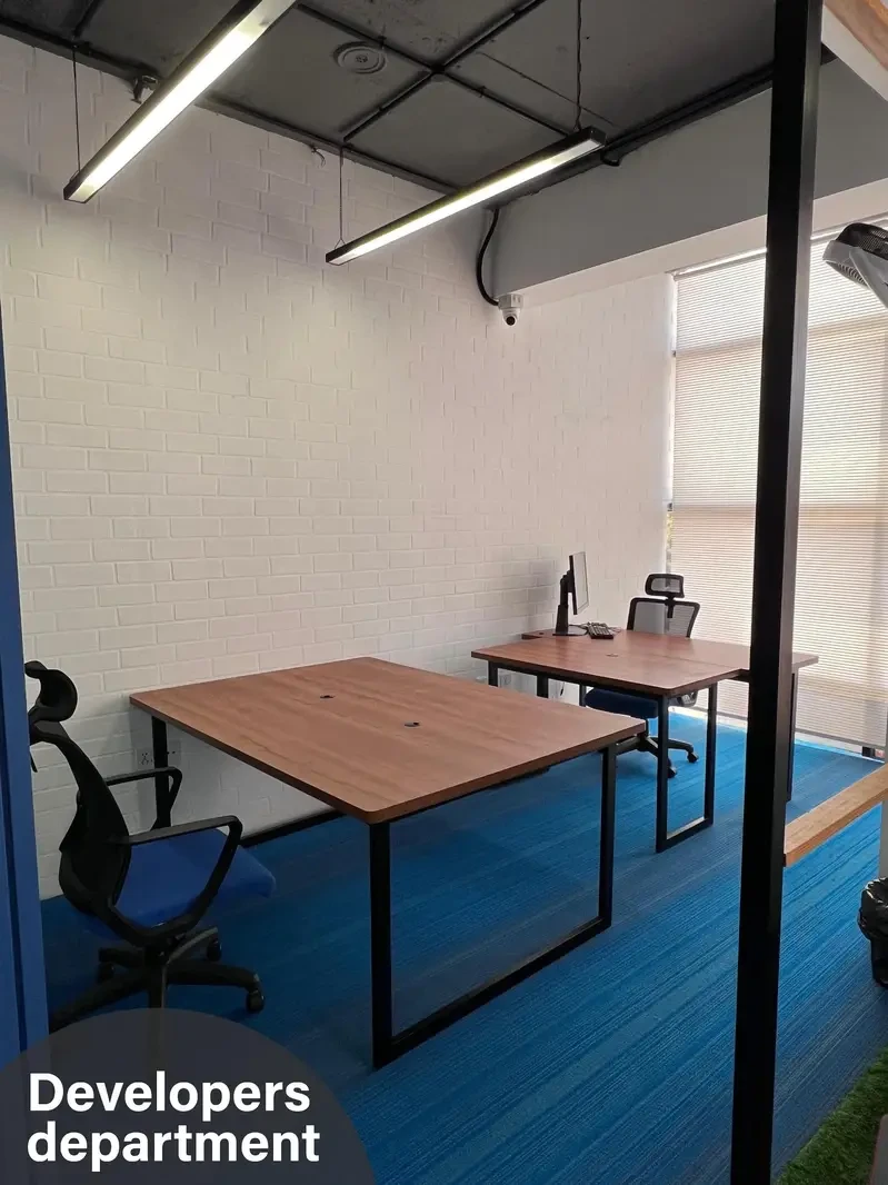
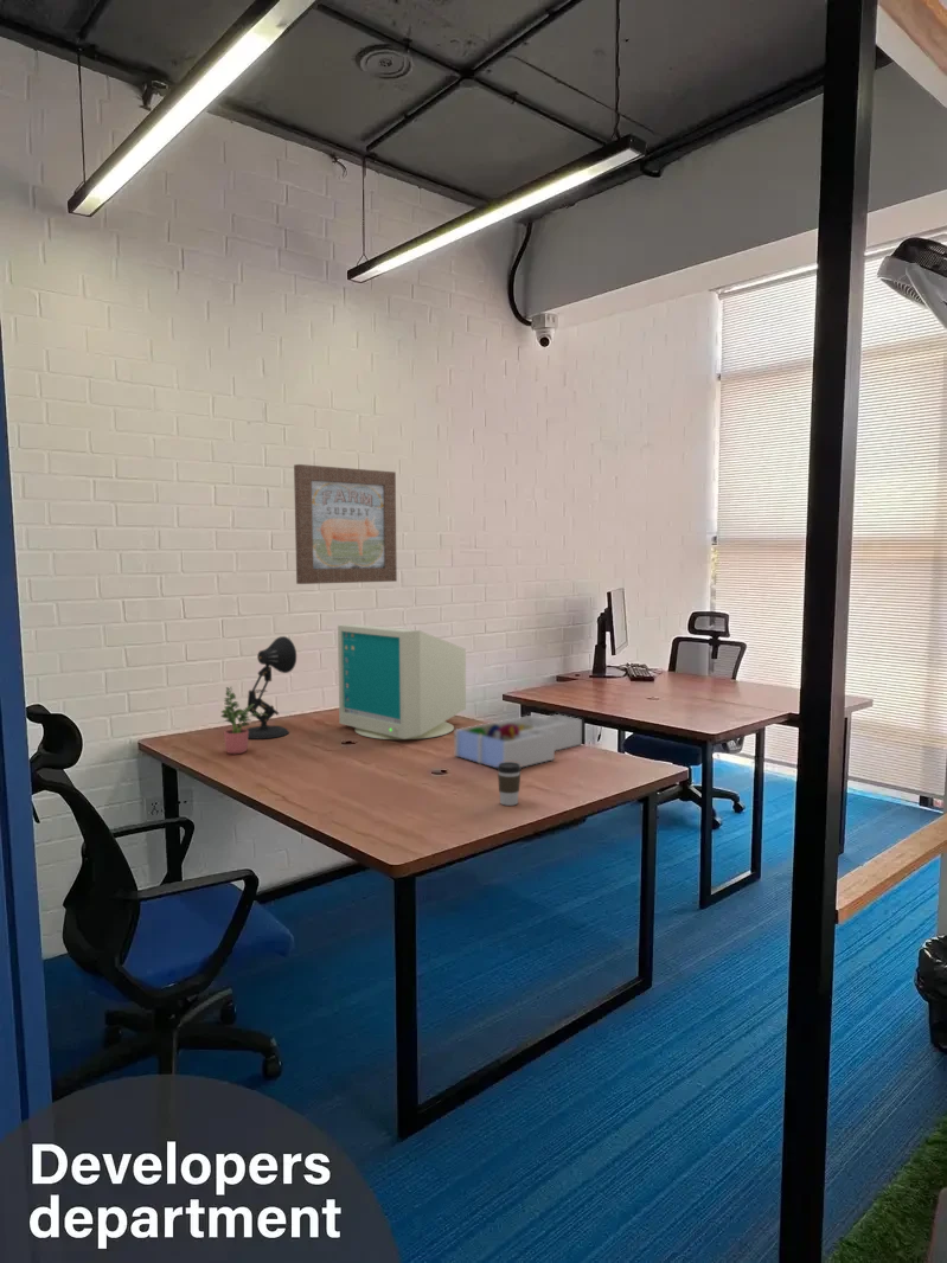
+ desk lamp (264, 685)
+ desk organizer (527, 738)
+ computer monitor (402, 677)
+ potted plant (245, 719)
+ coffee cup (508, 783)
+ wall art (347, 525)
